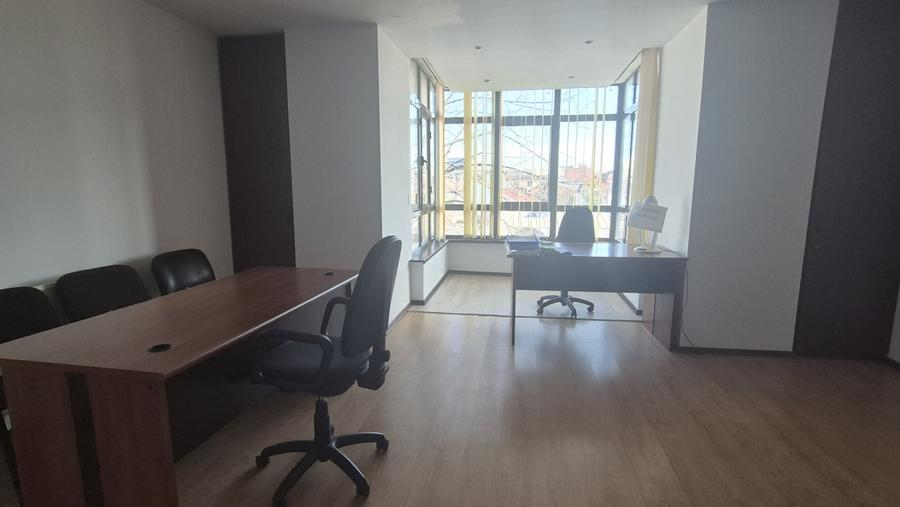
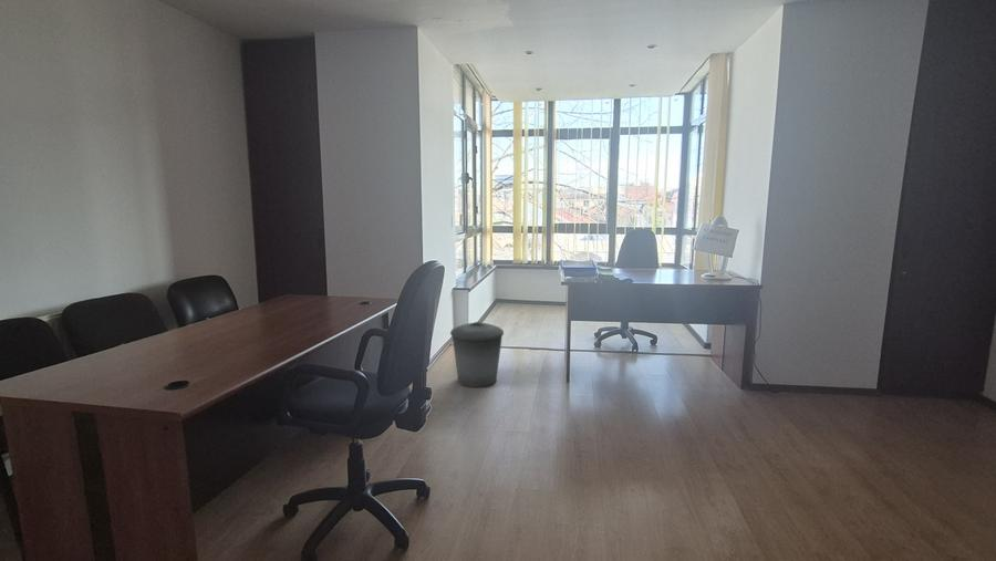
+ trash can (477, 351)
